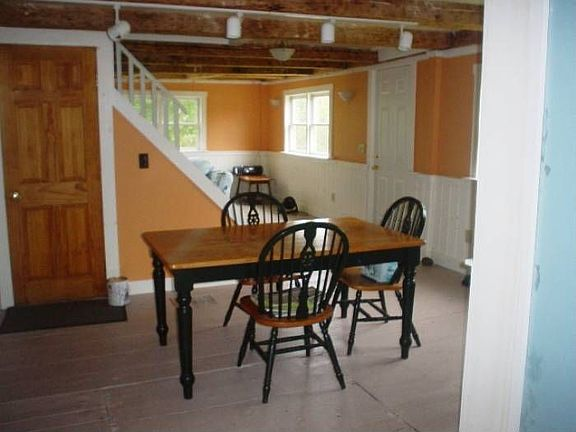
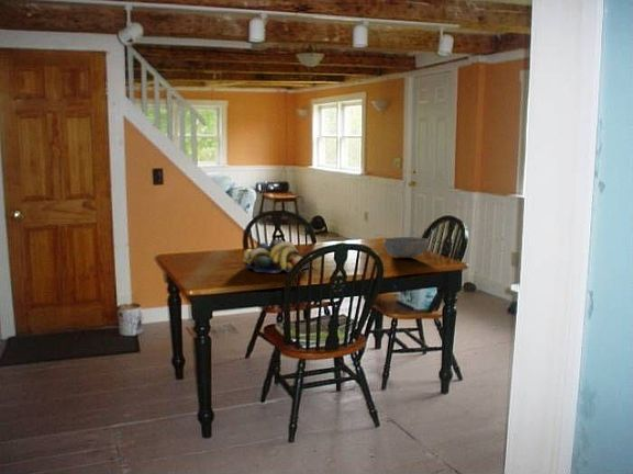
+ bowl (404, 248)
+ fruit bowl (278, 253)
